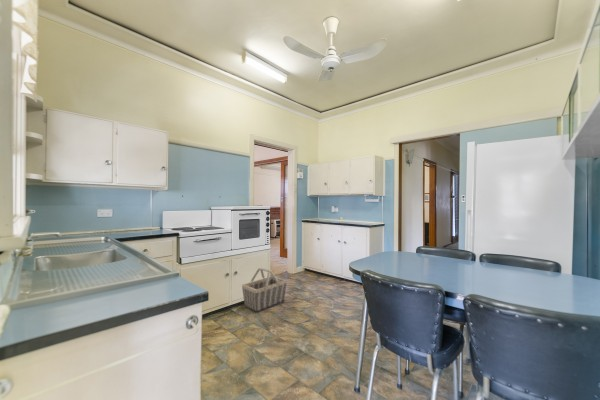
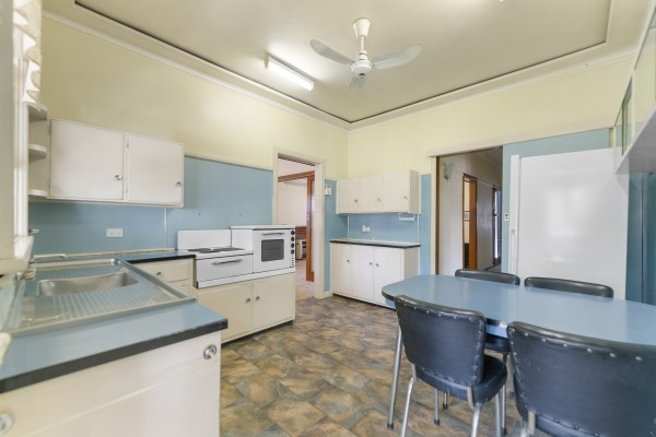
- basket (264, 286)
